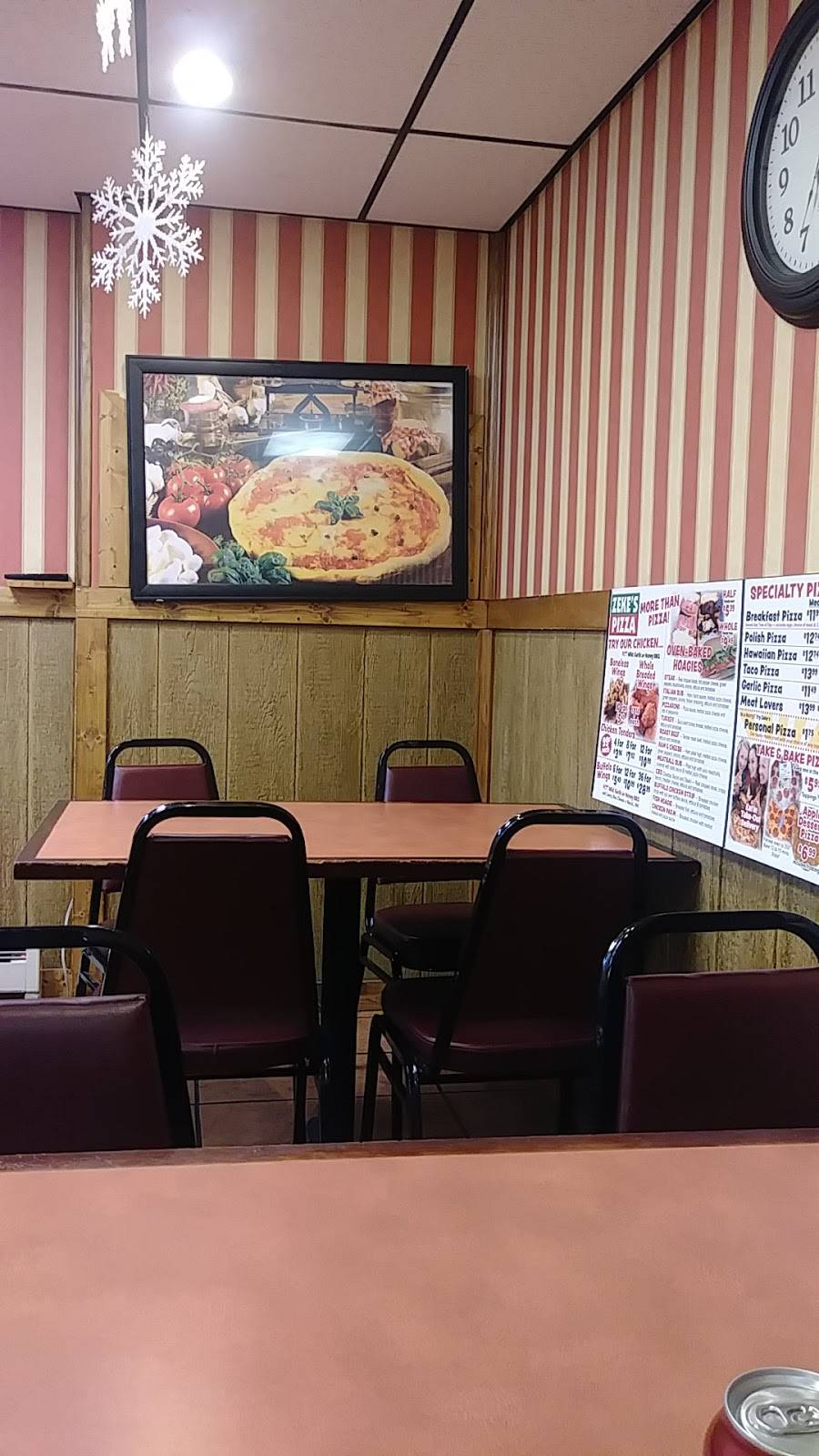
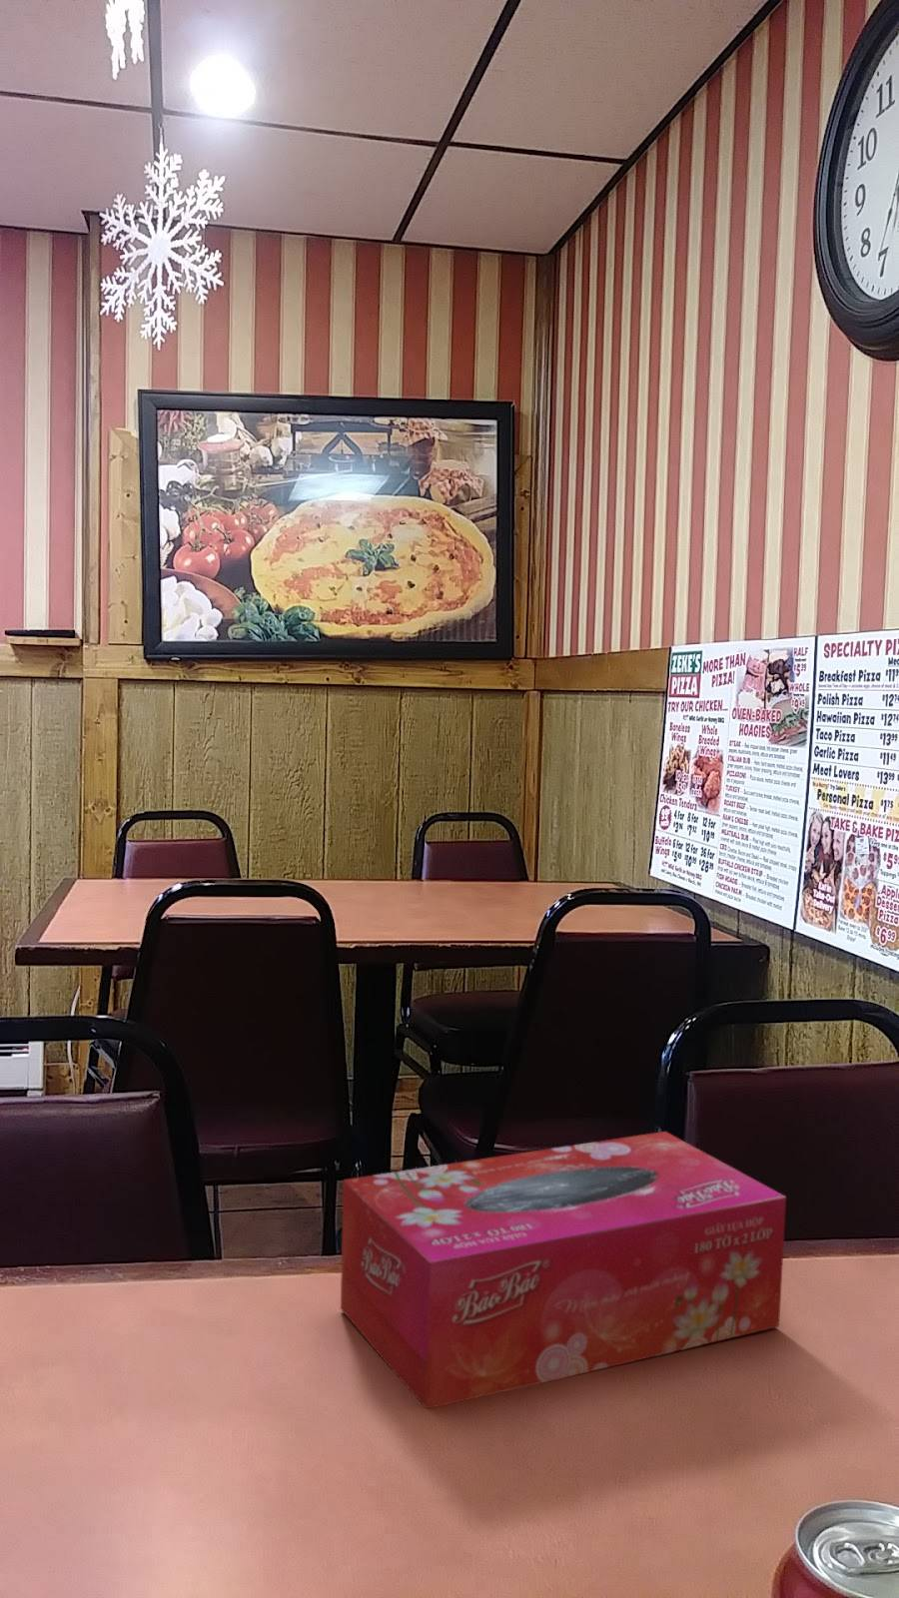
+ tissue box (561, 1252)
